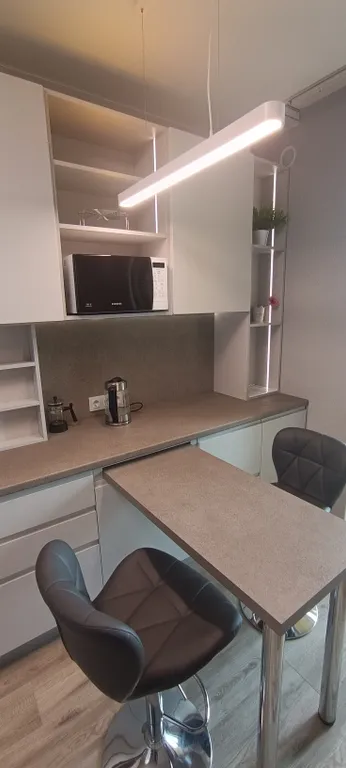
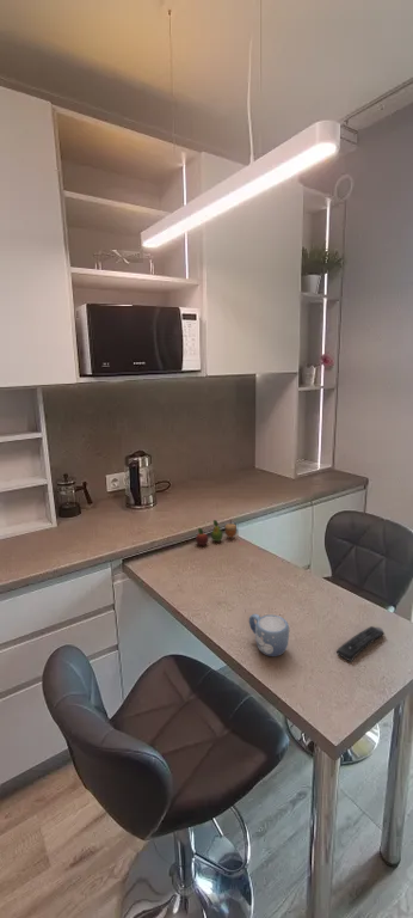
+ fruit (216, 531)
+ remote control (362, 641)
+ mug (266, 632)
